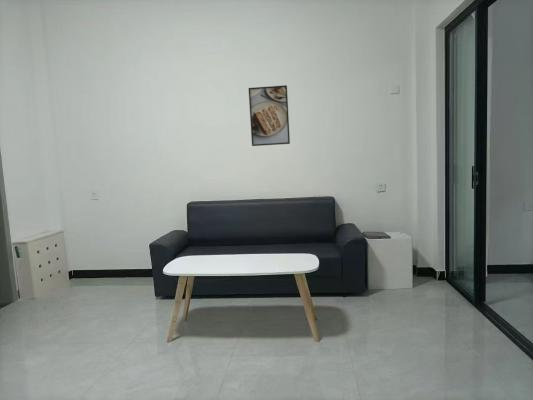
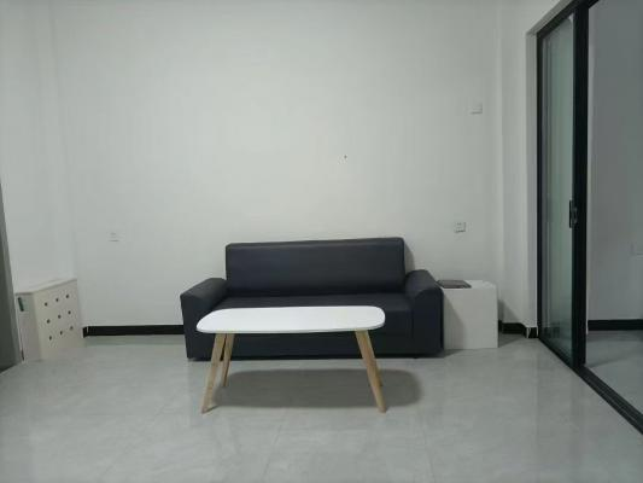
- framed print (269, 116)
